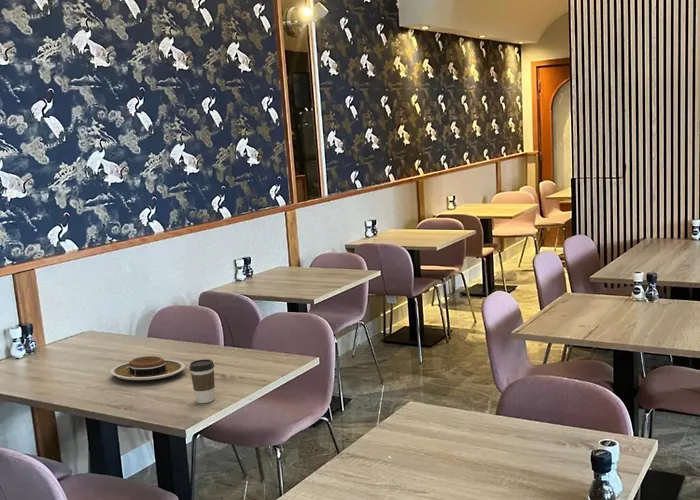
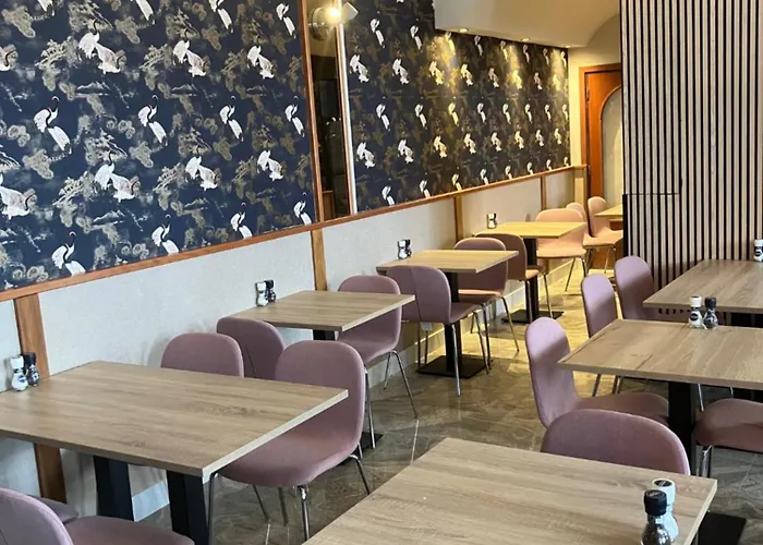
- coffee cup (203, 381)
- plate (147, 366)
